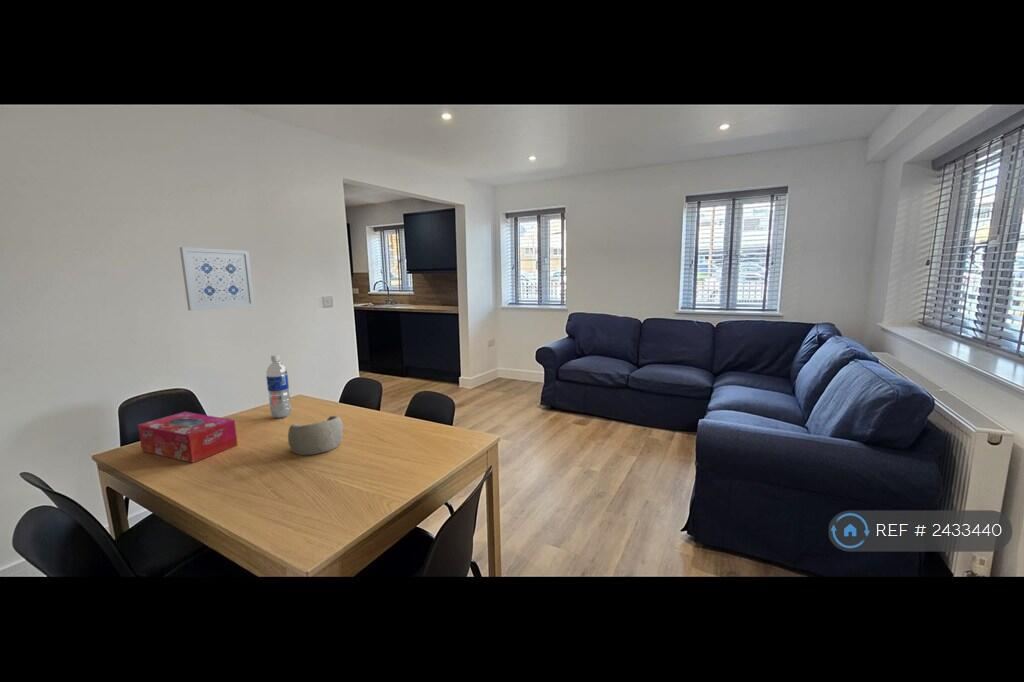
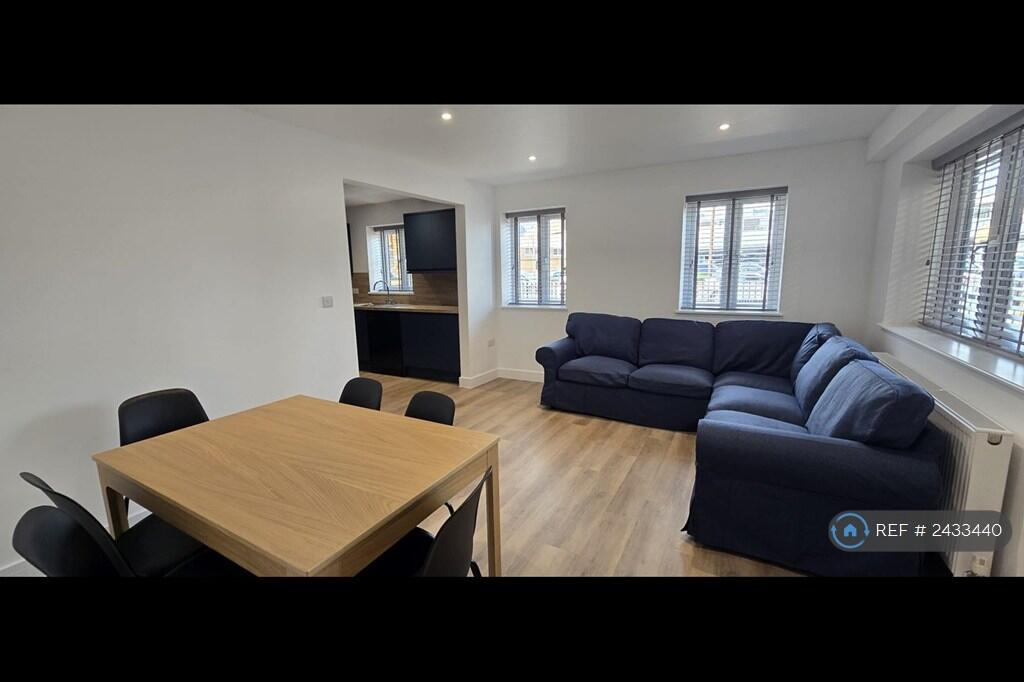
- decorative bowl (317, 432)
- tissue box (188, 435)
- water bottle (278, 385)
- wall art (219, 279)
